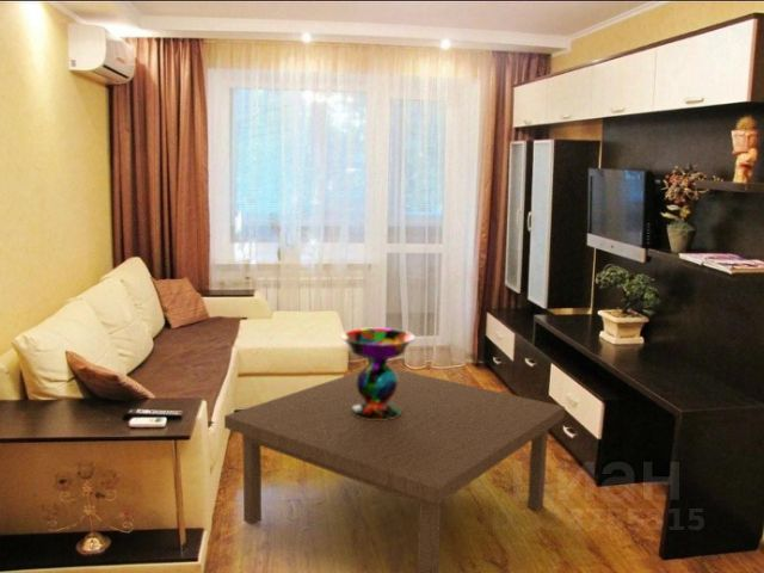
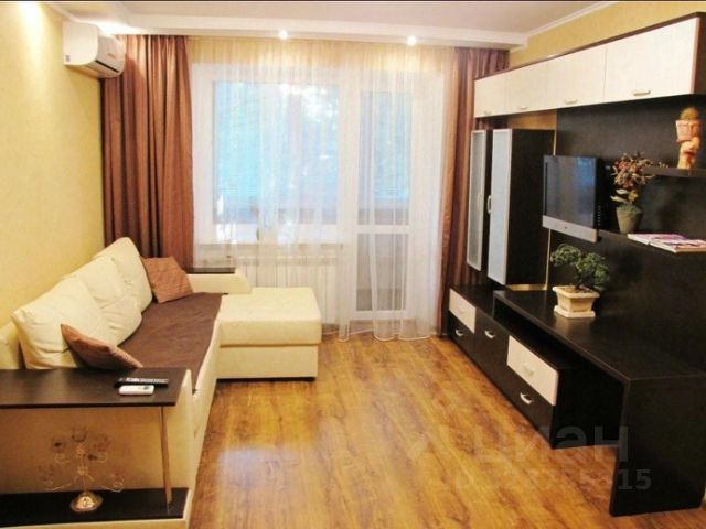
- coffee table (399, 462)
- decorative bowl (376, 372)
